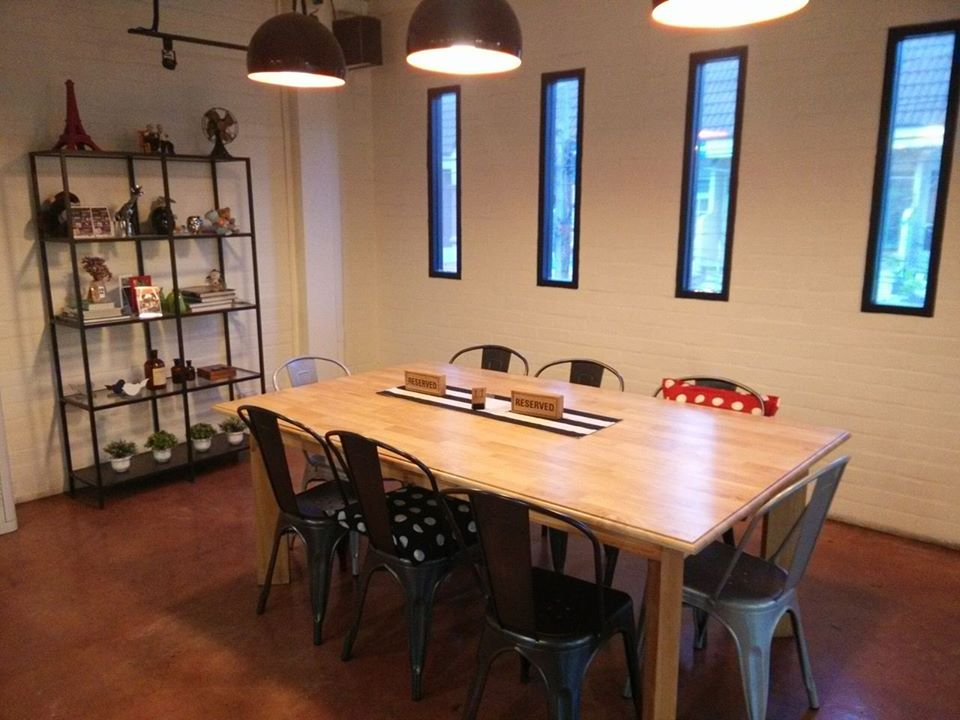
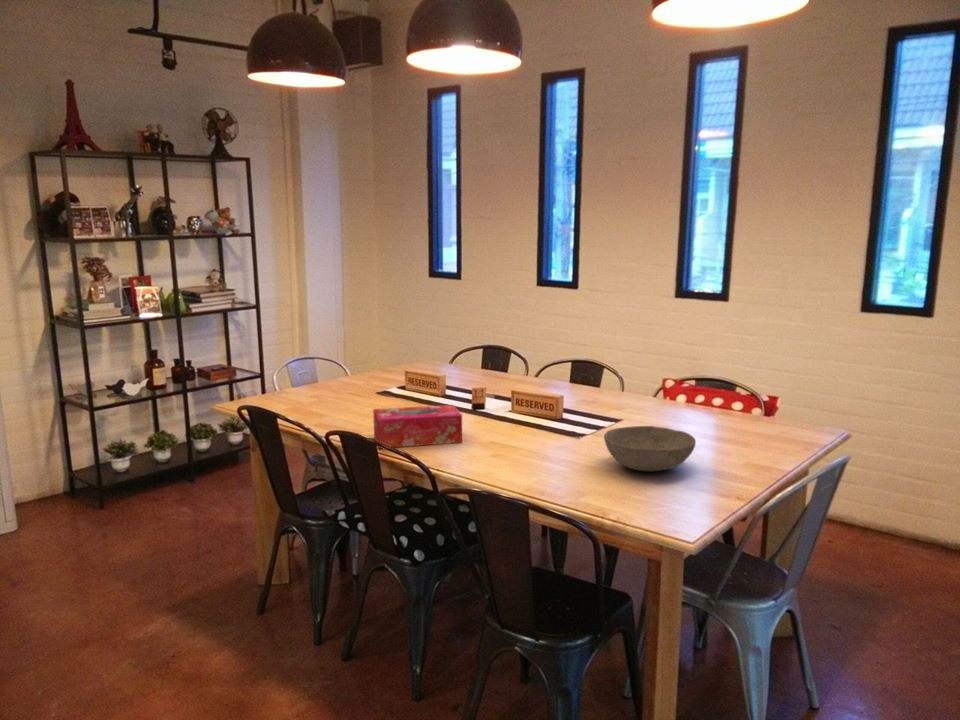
+ bowl (649, 452)
+ tissue box (417, 425)
